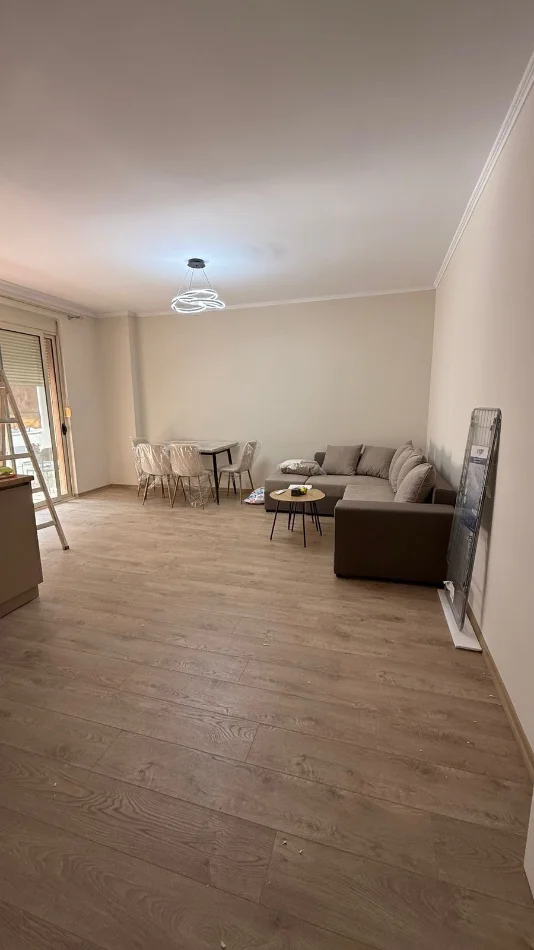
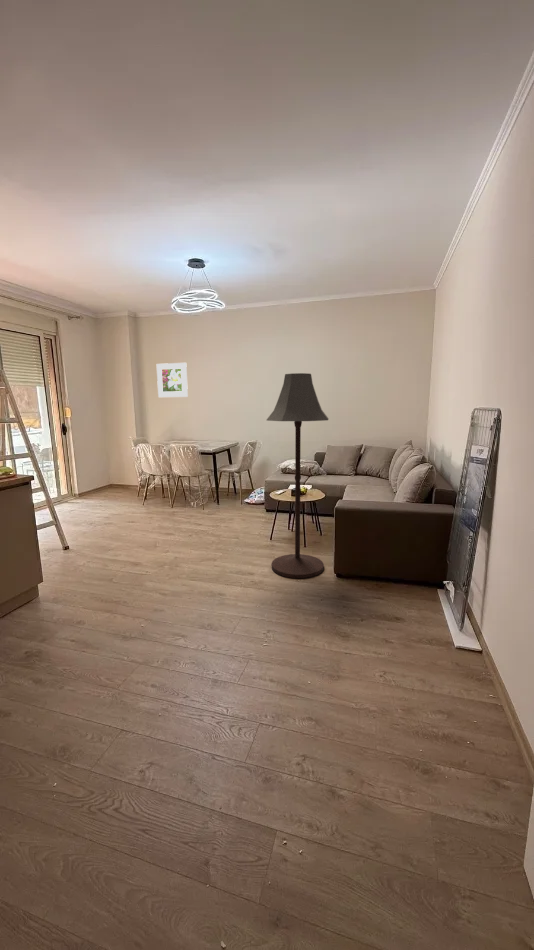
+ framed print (172, 380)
+ floor lamp (297, 474)
